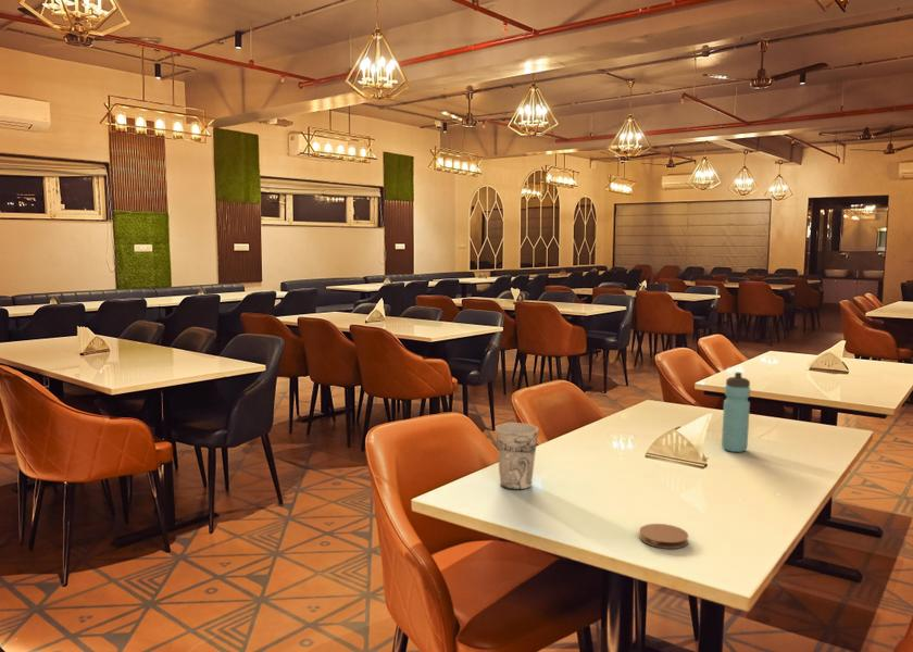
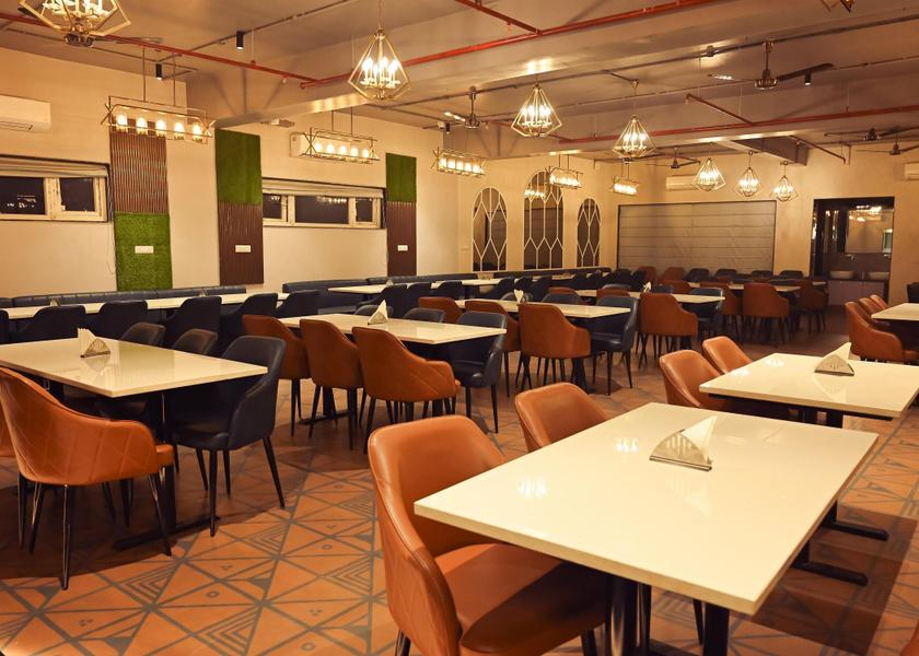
- cup (516, 456)
- coaster (663, 536)
- water bottle (736, 411)
